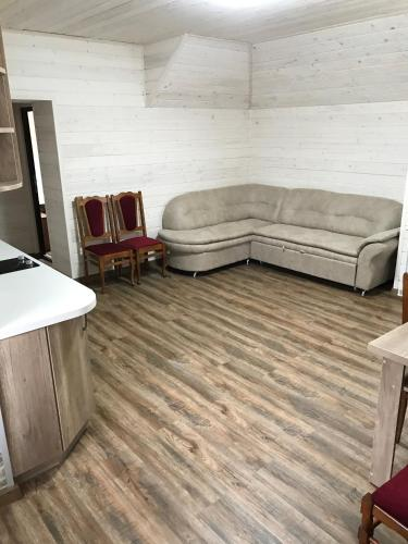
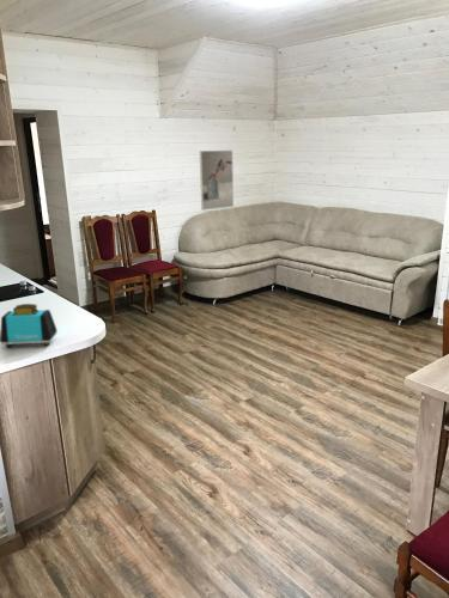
+ toaster (28, 324)
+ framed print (217, 179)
